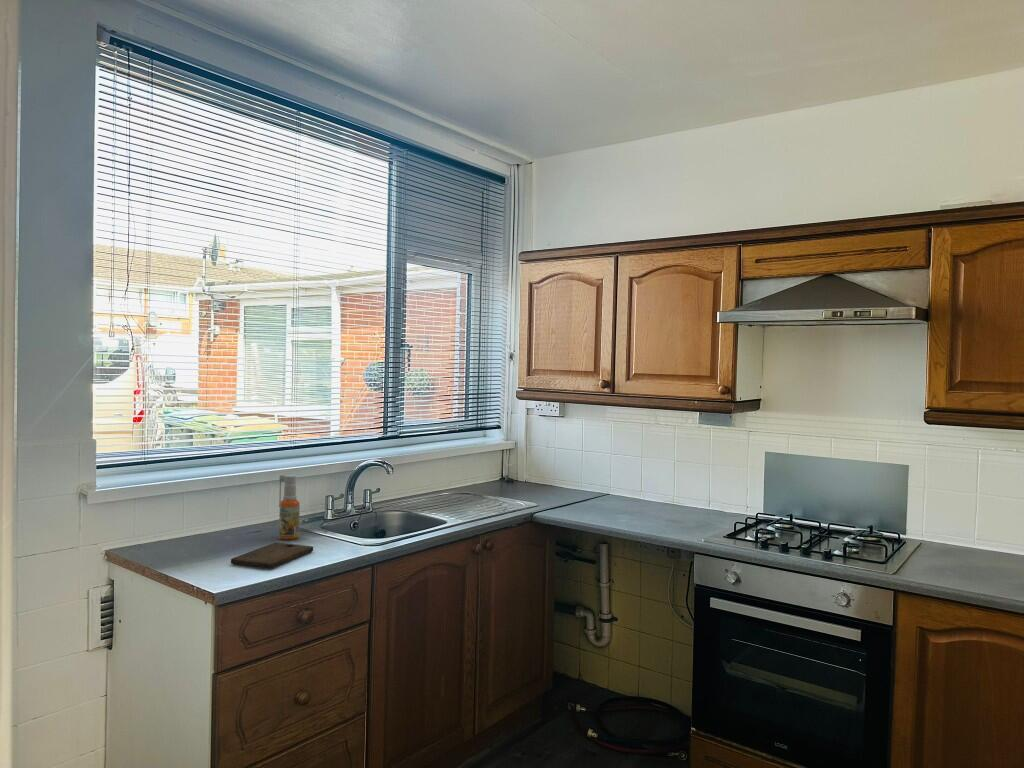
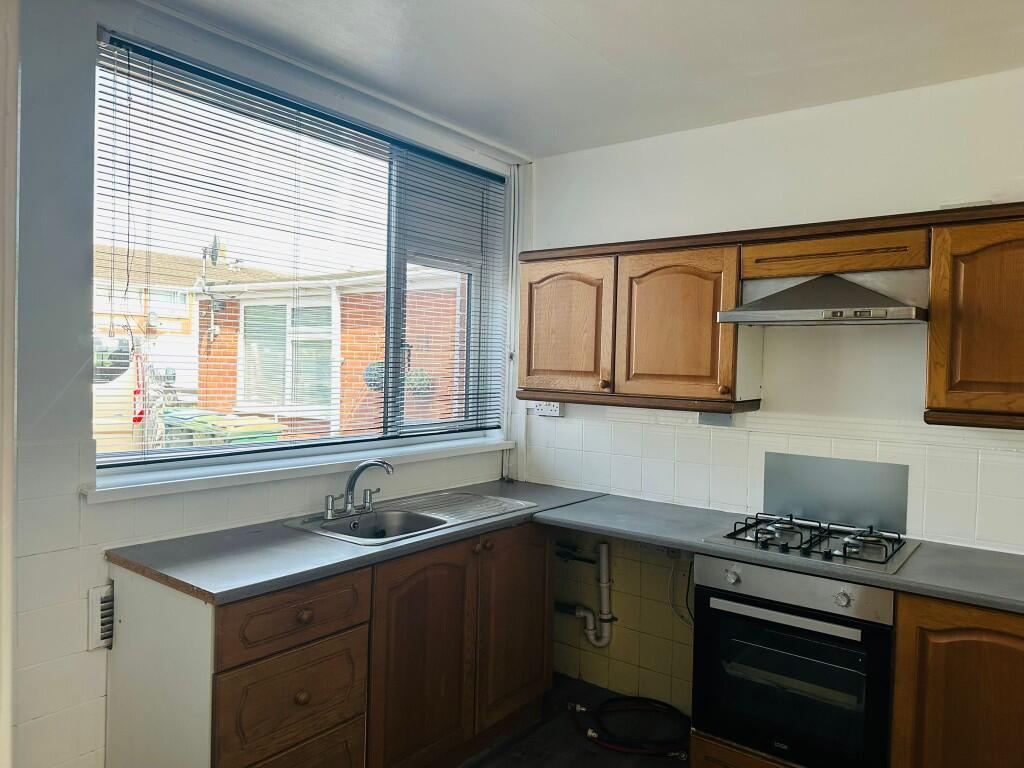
- spray bottle (288, 506)
- cutting board (273, 554)
